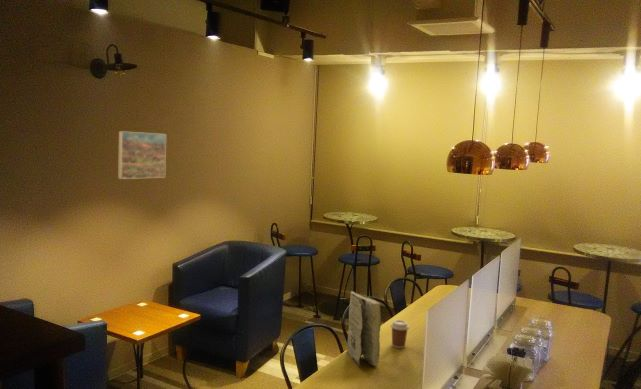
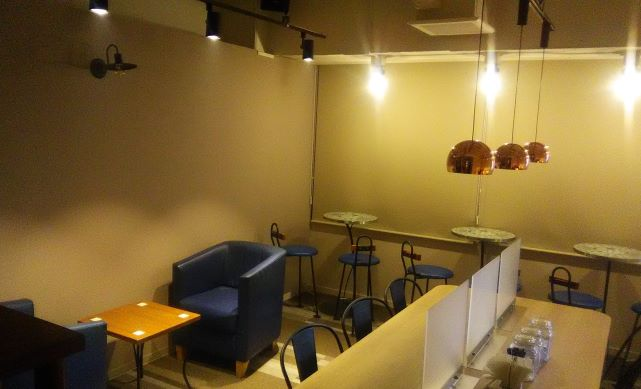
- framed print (143, 155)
- coffee cup (399, 333)
- book (362, 329)
